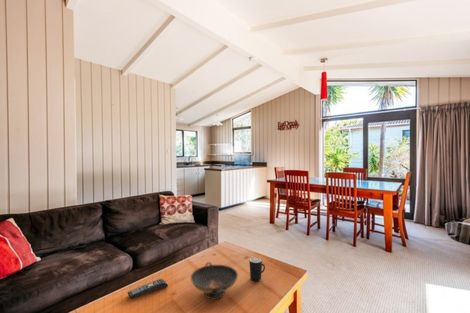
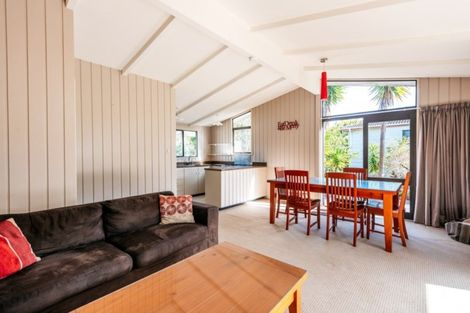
- decorative bowl (214, 283)
- remote control (148, 288)
- mug (257, 268)
